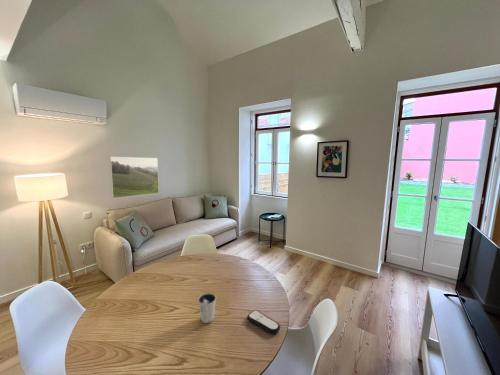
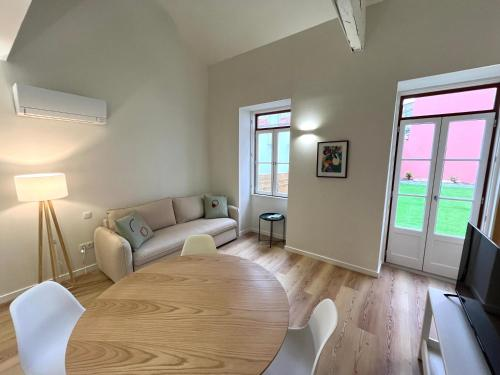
- dixie cup (207, 308)
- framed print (136, 176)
- remote control (263, 321)
